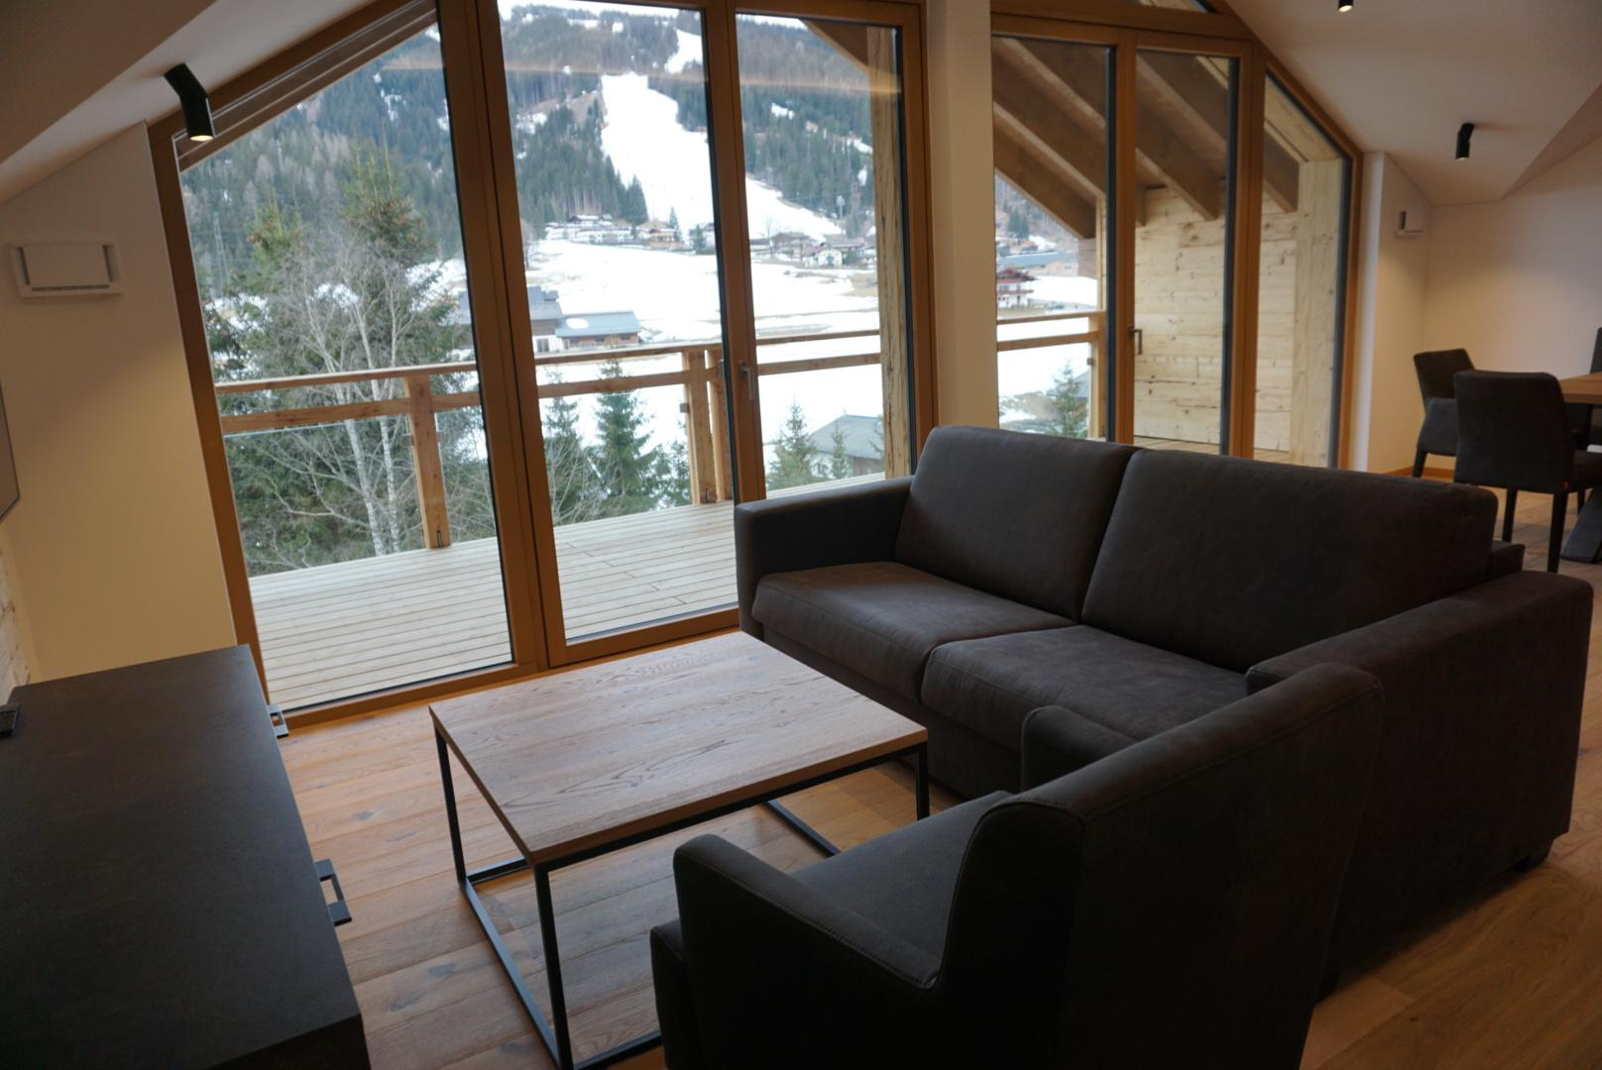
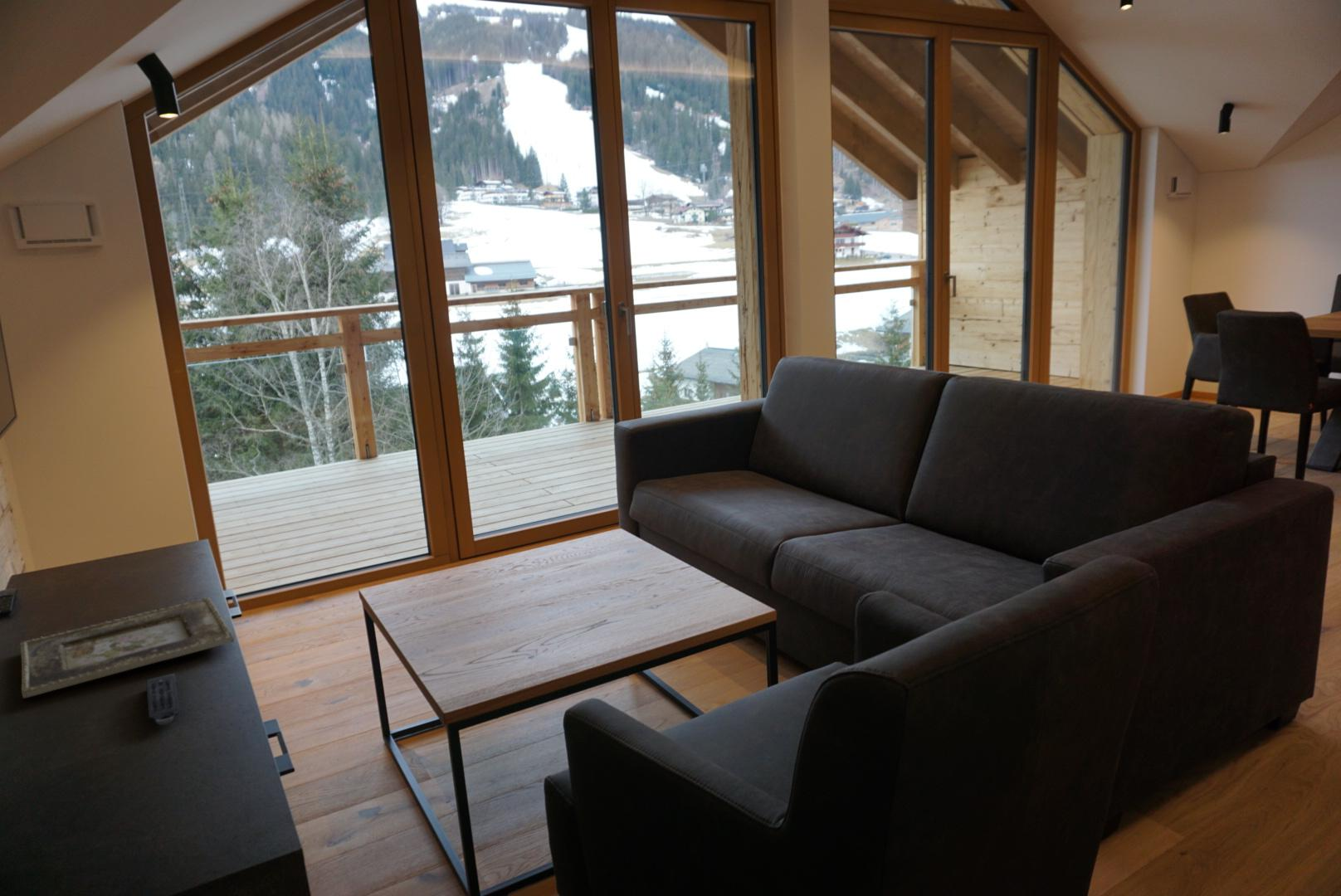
+ picture frame (127, 642)
+ remote control (163, 698)
